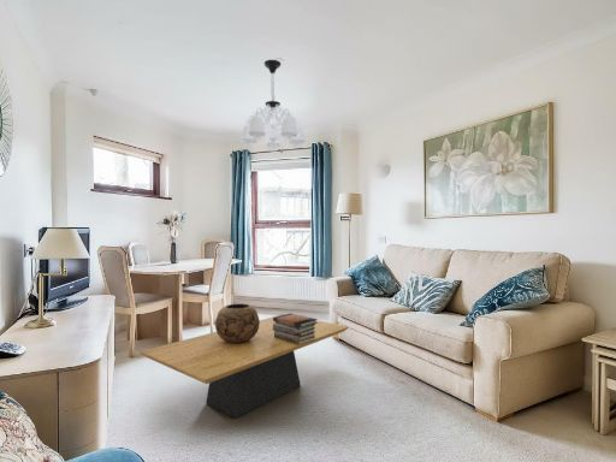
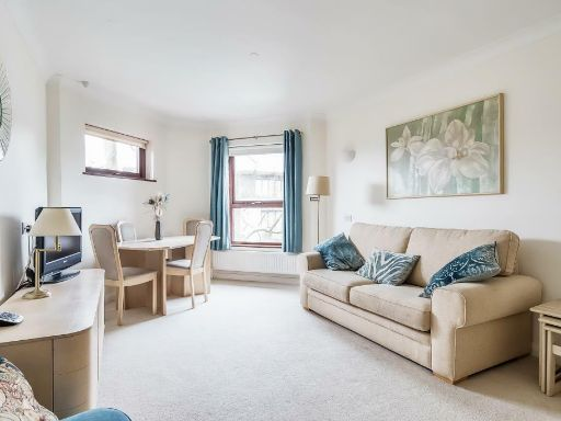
- coffee table (255, 366)
- decorative bowl (237, 322)
- chandelier (272, 107)
- book stack (294, 327)
